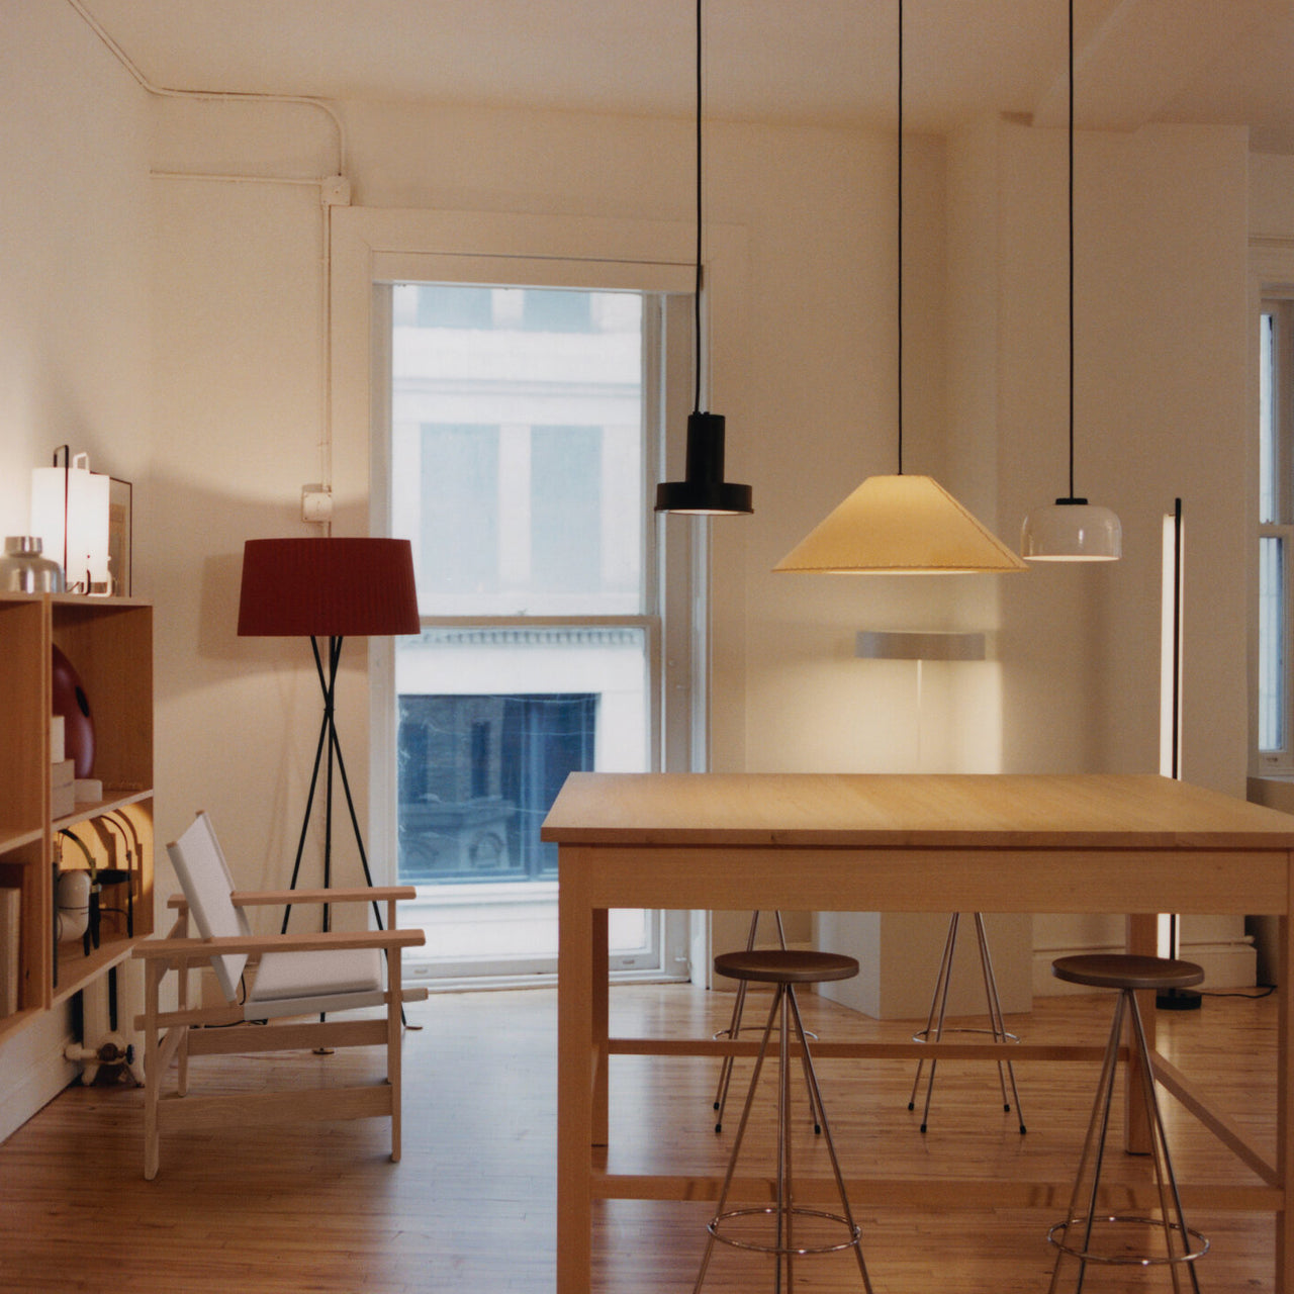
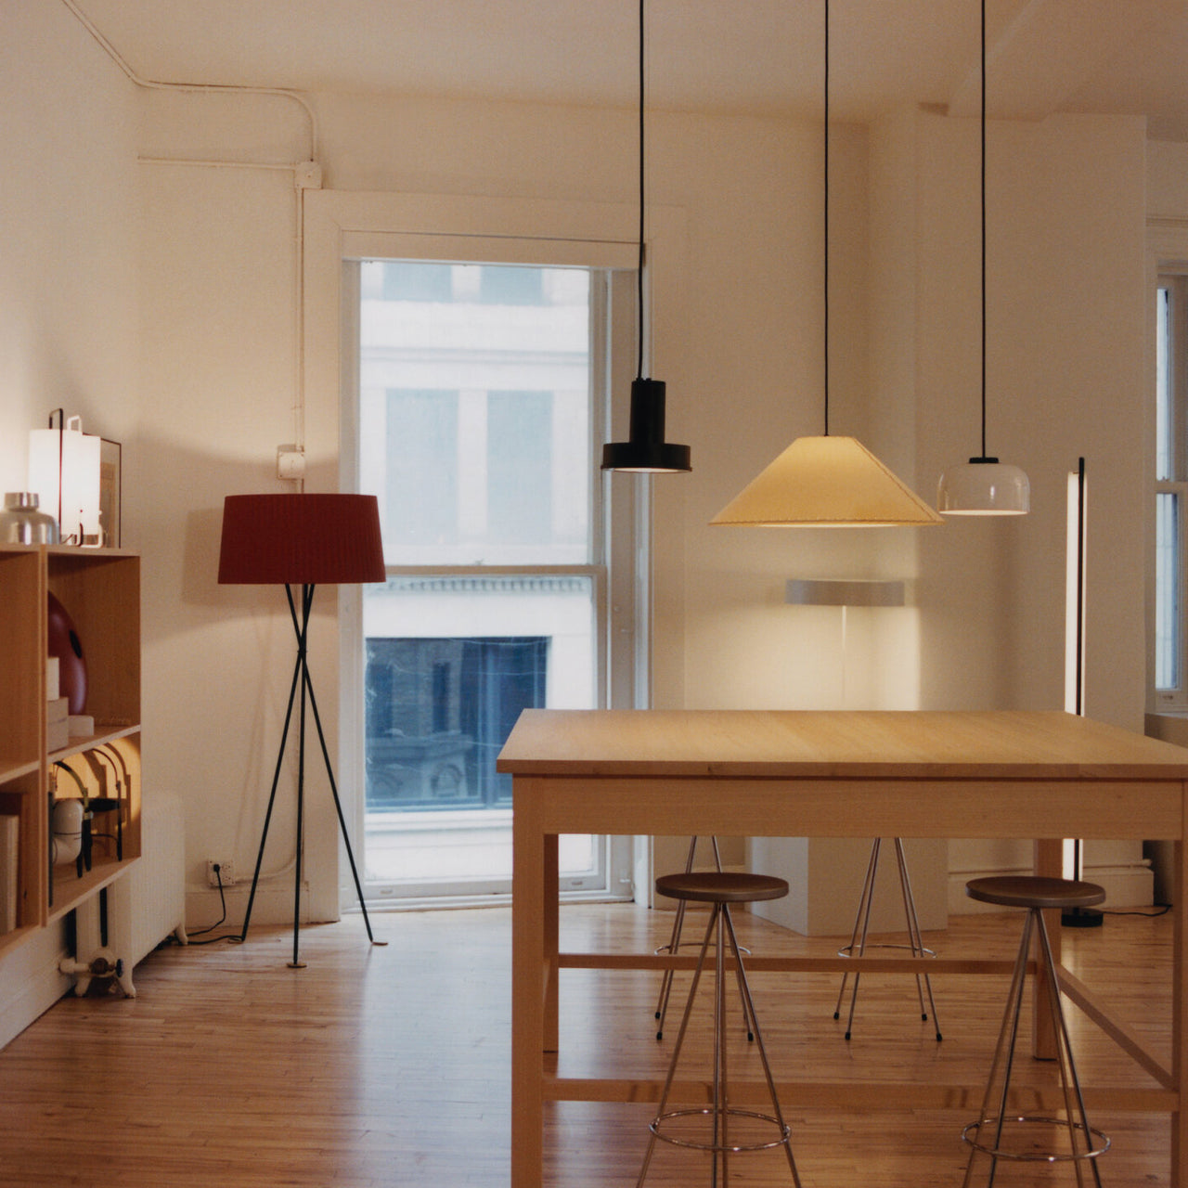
- lounge chair (290, 972)
